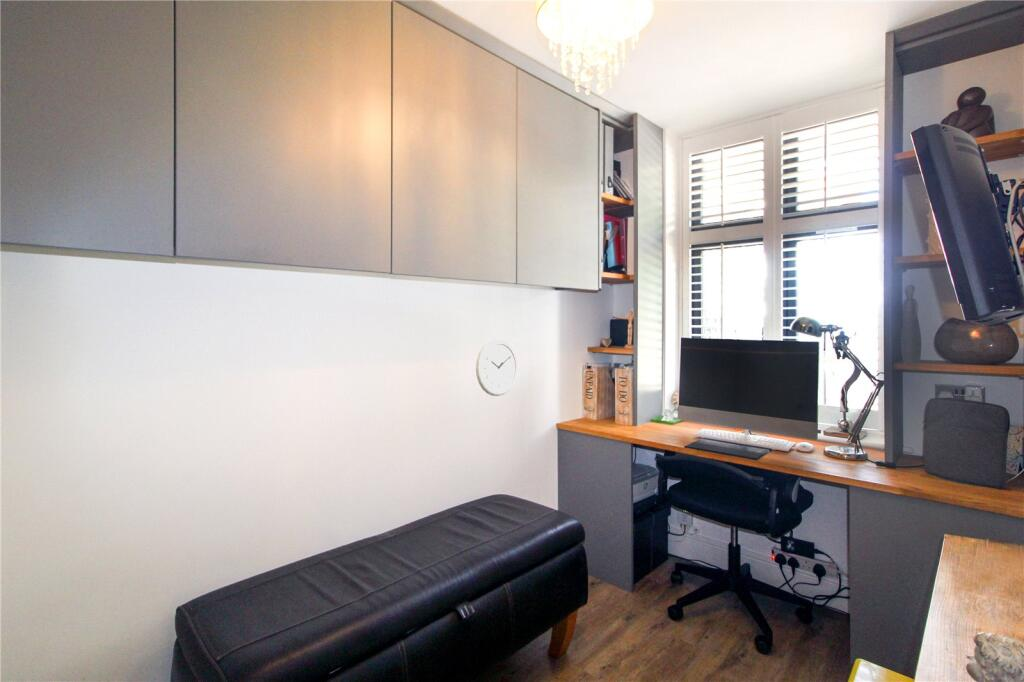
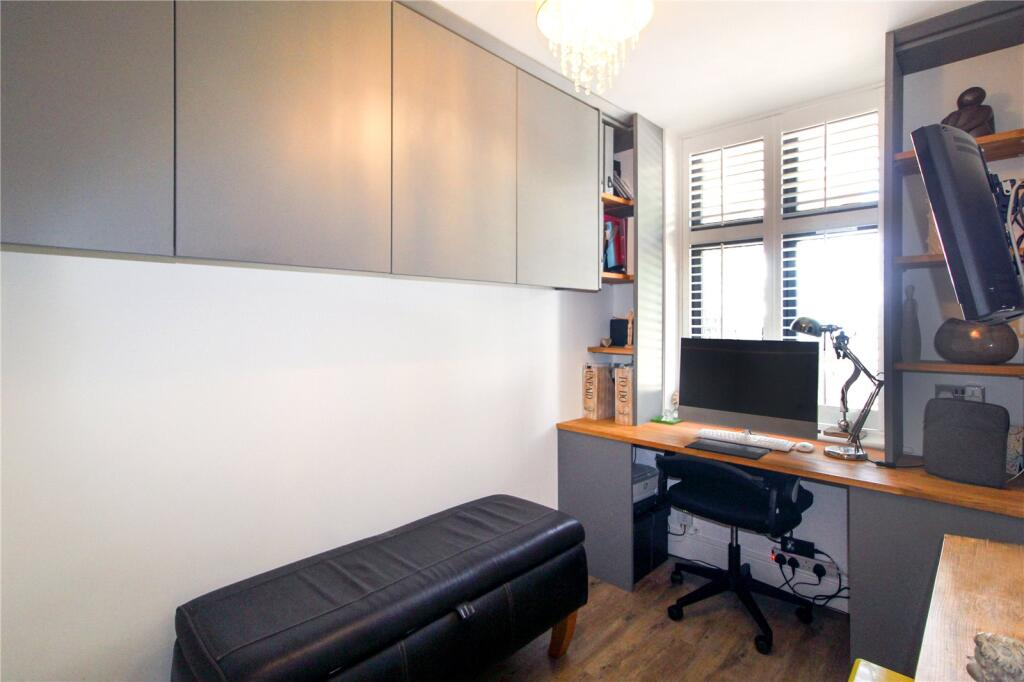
- wall clock (498, 367)
